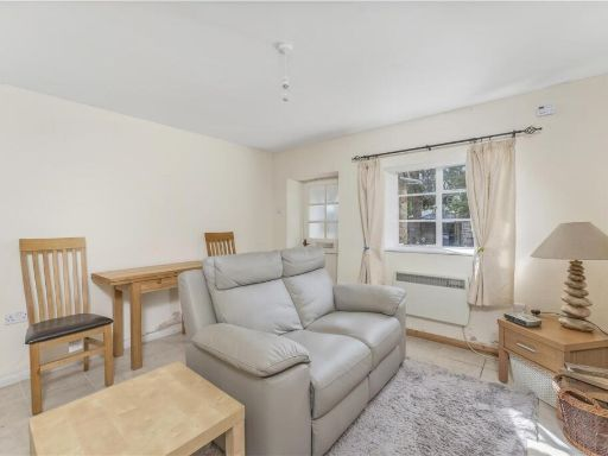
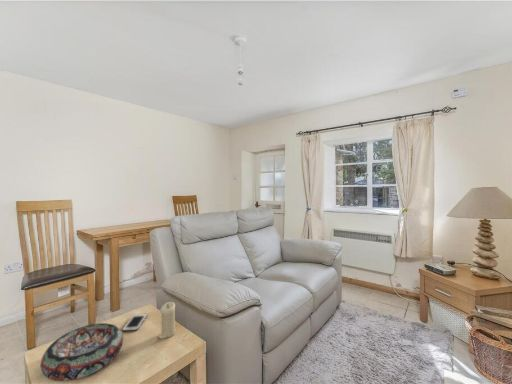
+ candle (167, 319)
+ cell phone (135, 322)
+ decorative bowl (85, 349)
